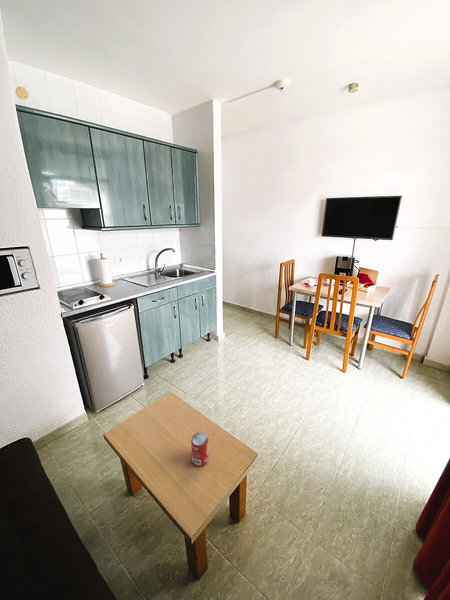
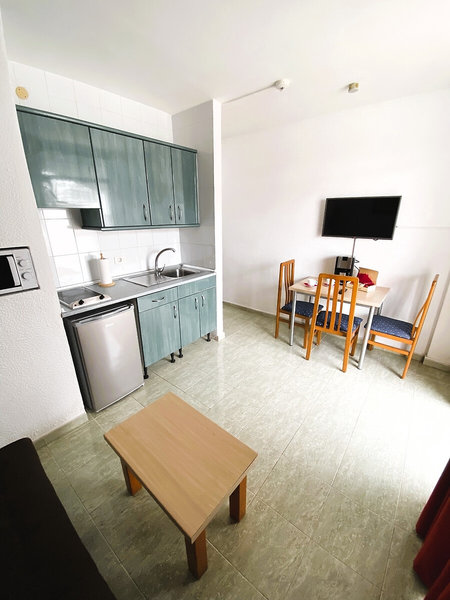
- beverage can (200, 449)
